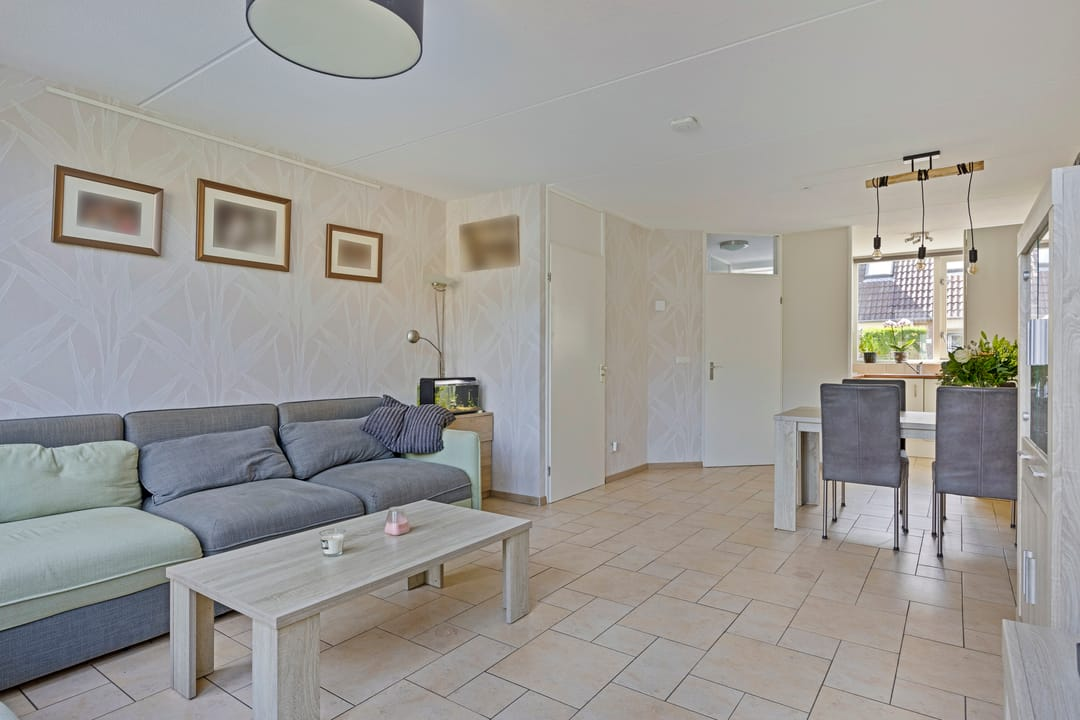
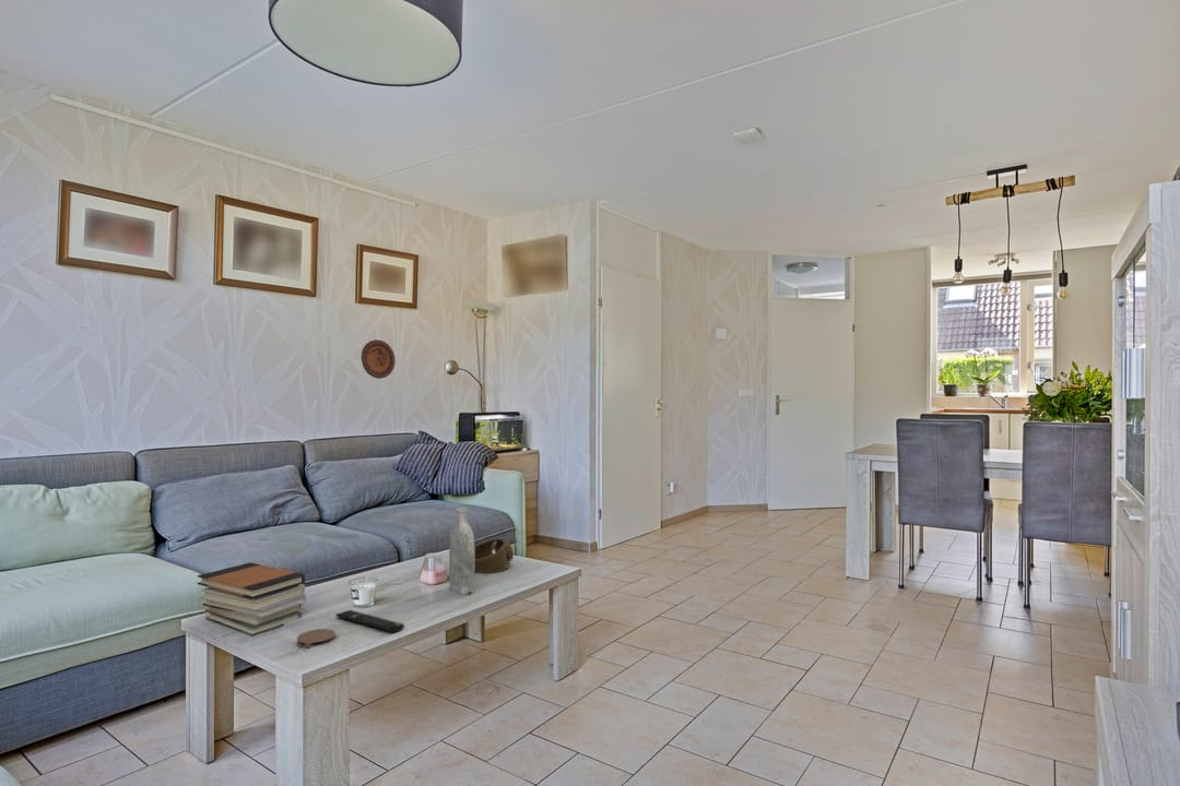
+ remote control (369, 621)
+ coaster (316, 638)
+ decorative plate (378, 359)
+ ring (488, 553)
+ bottle (461, 550)
+ book stack (252, 597)
